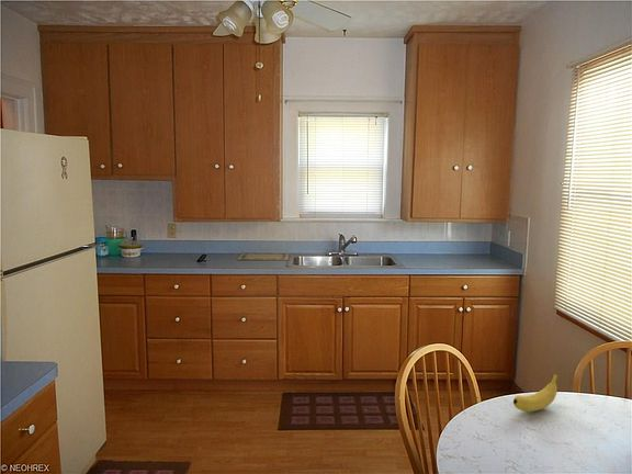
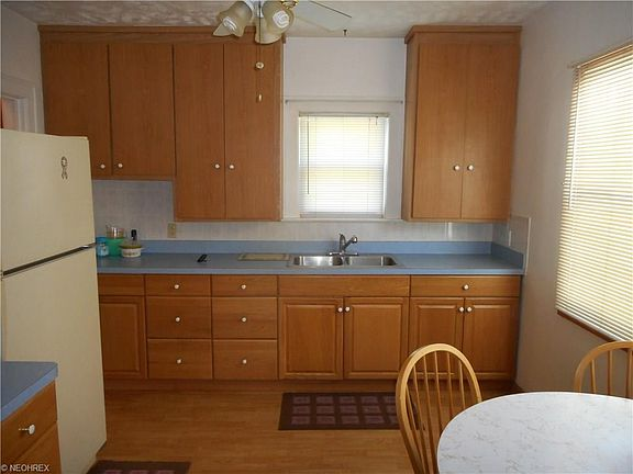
- fruit (535, 394)
